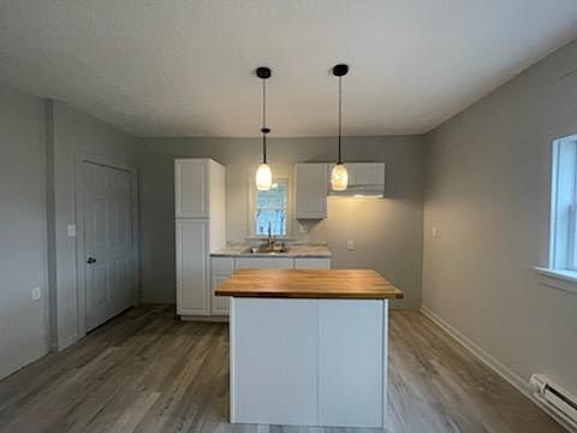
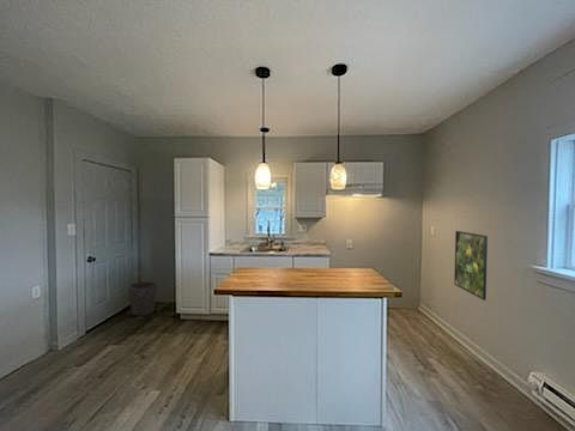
+ waste bin (143, 298)
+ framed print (468, 262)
